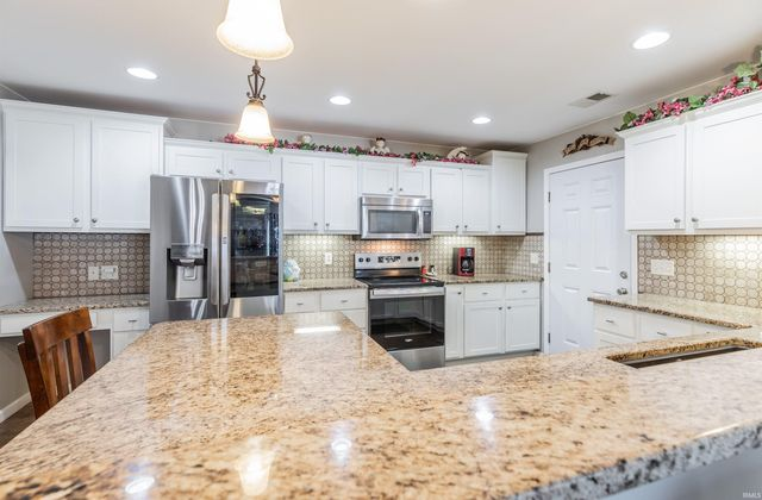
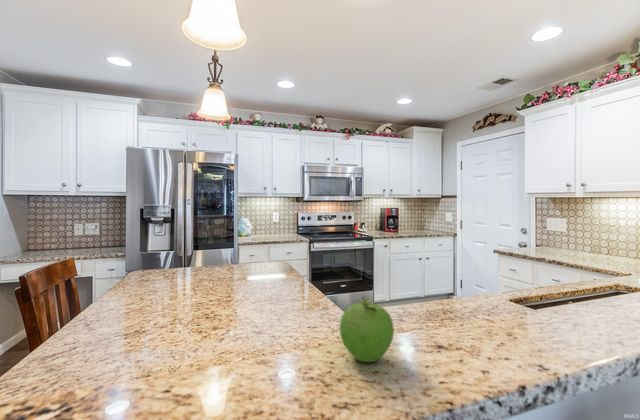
+ fruit (366, 327)
